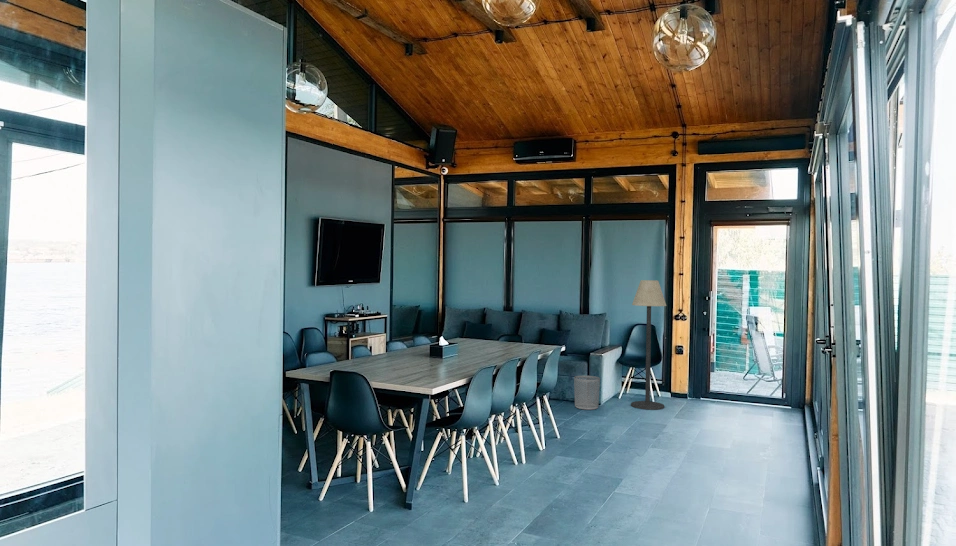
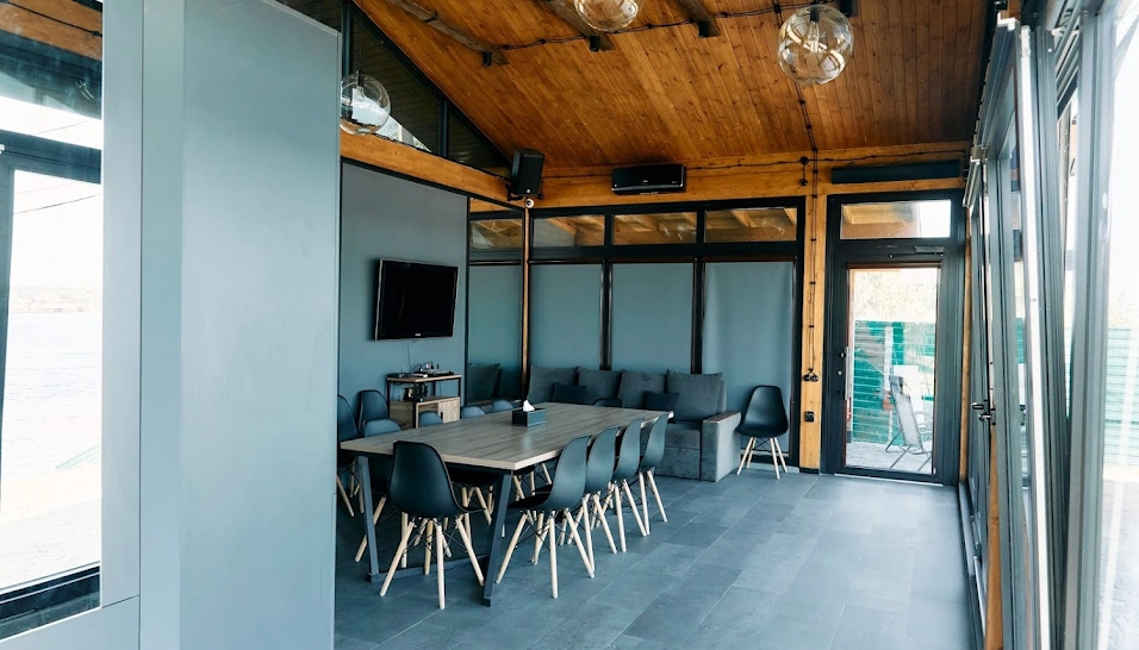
- floor lamp (648, 343)
- waste bin (587, 392)
